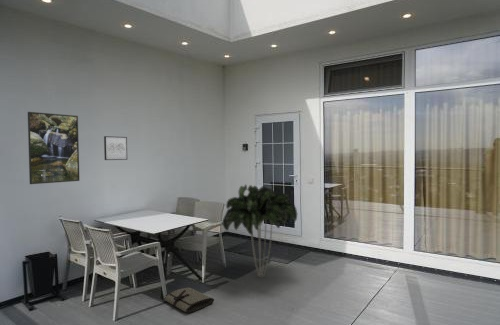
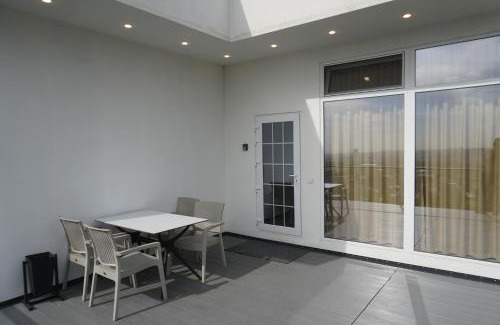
- wall art (116, 148)
- tool roll (188, 296)
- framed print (54, 148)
- indoor plant (259, 230)
